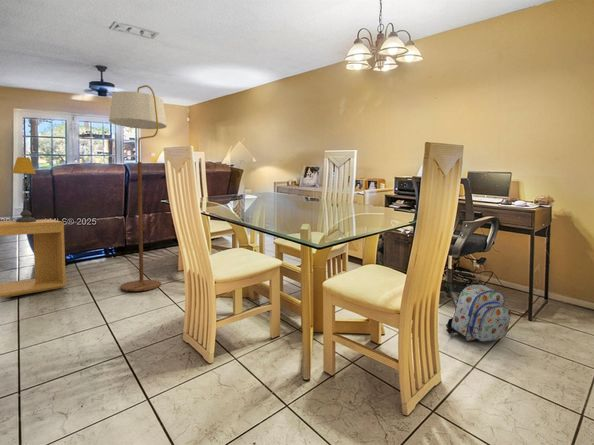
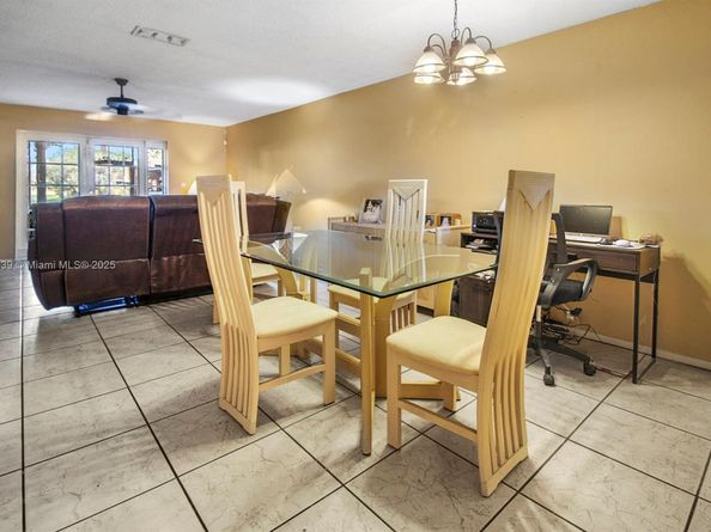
- side table (34, 256)
- floor lamp (141, 188)
- backpack (480, 312)
- table lamp (24, 189)
